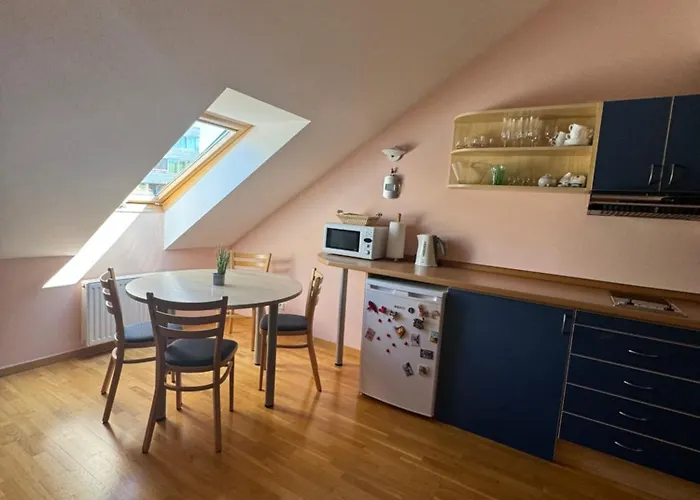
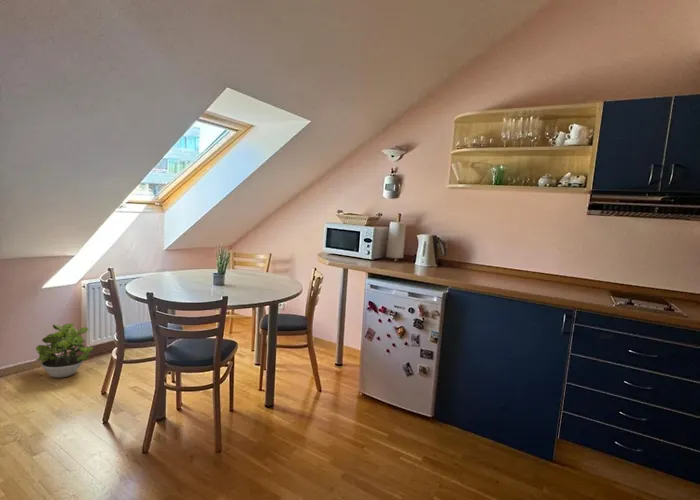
+ potted plant (62, 349)
